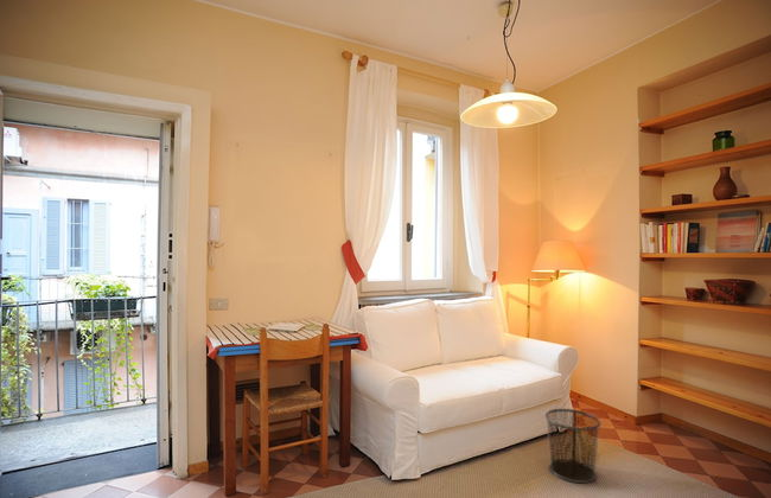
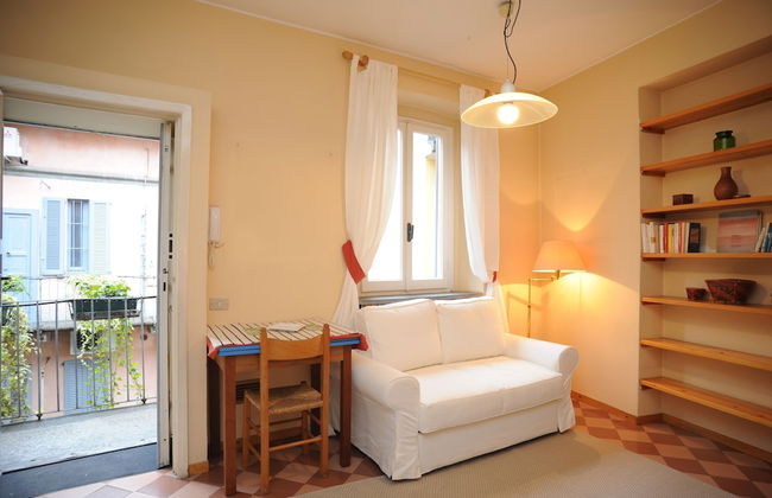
- waste bin (572, 443)
